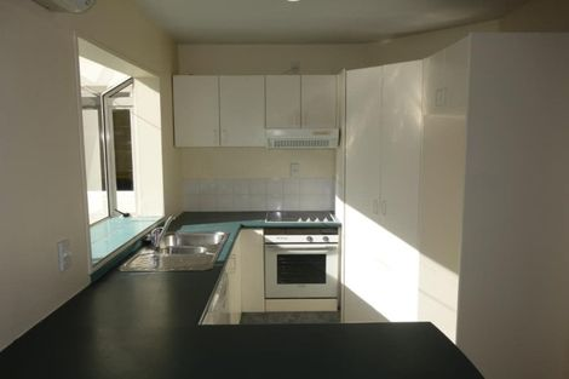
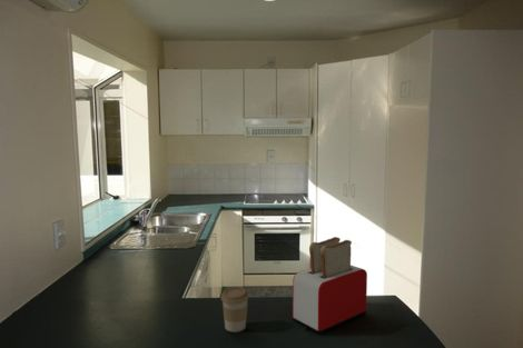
+ coffee cup (235, 308)
+ toaster (333, 279)
